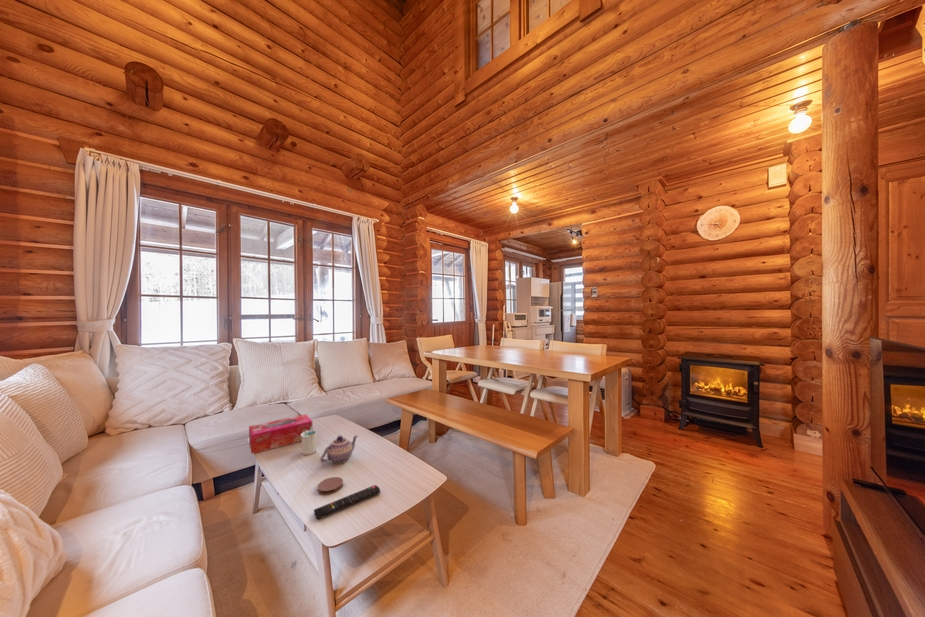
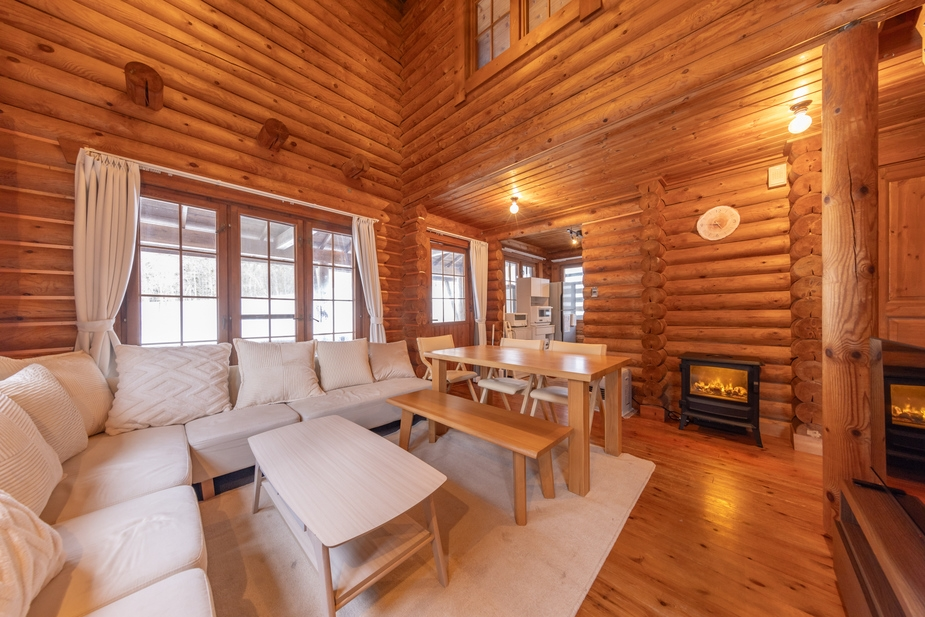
- teapot (340, 447)
- remote control (349, 501)
- coaster (330, 485)
- tissue box (281, 432)
- cup (309, 440)
